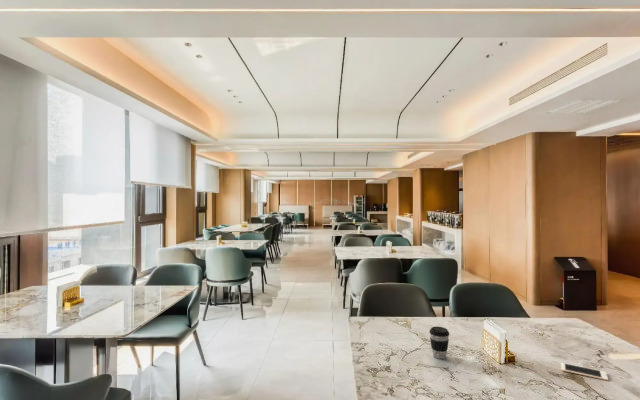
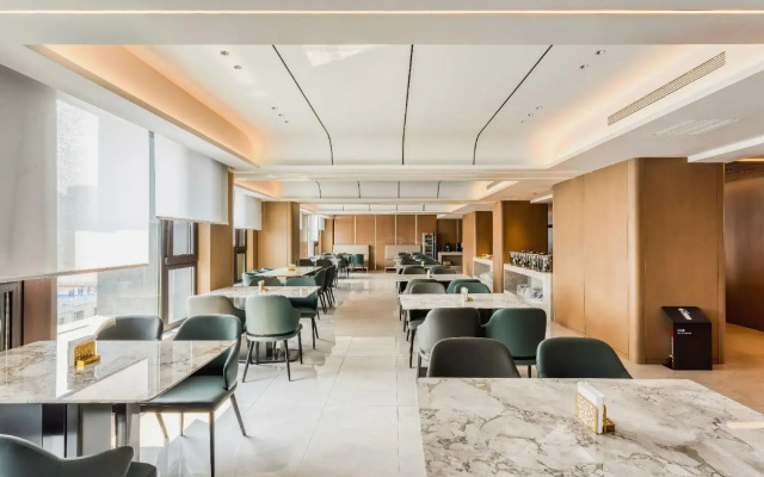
- coffee cup (439, 342)
- cell phone (583, 371)
